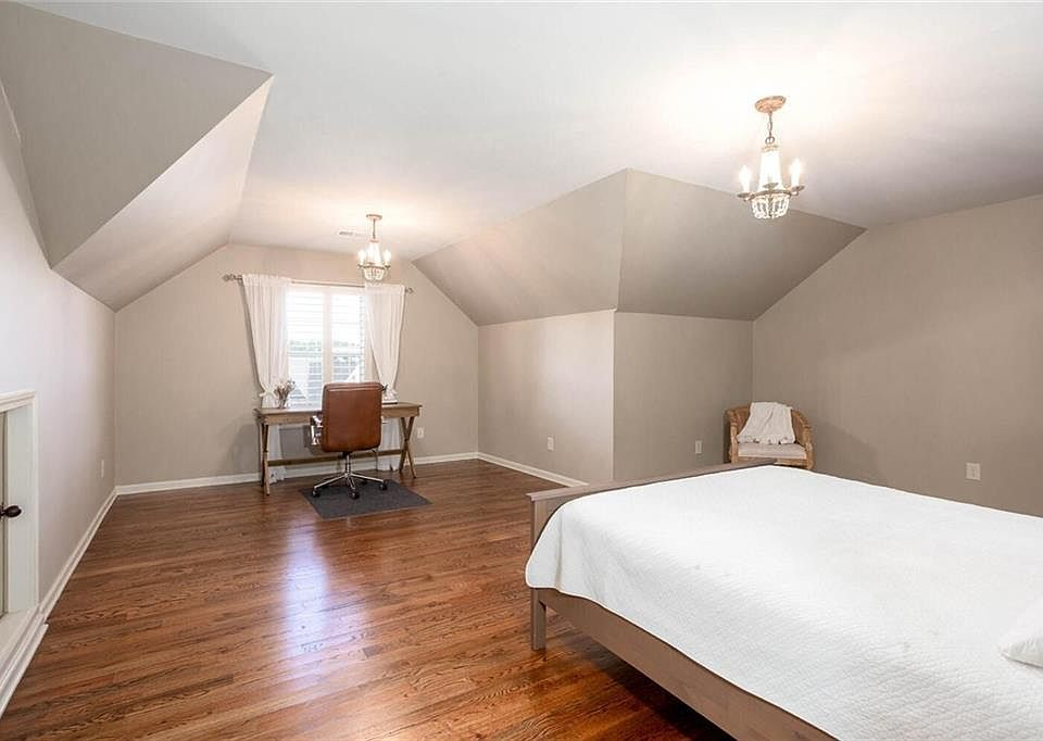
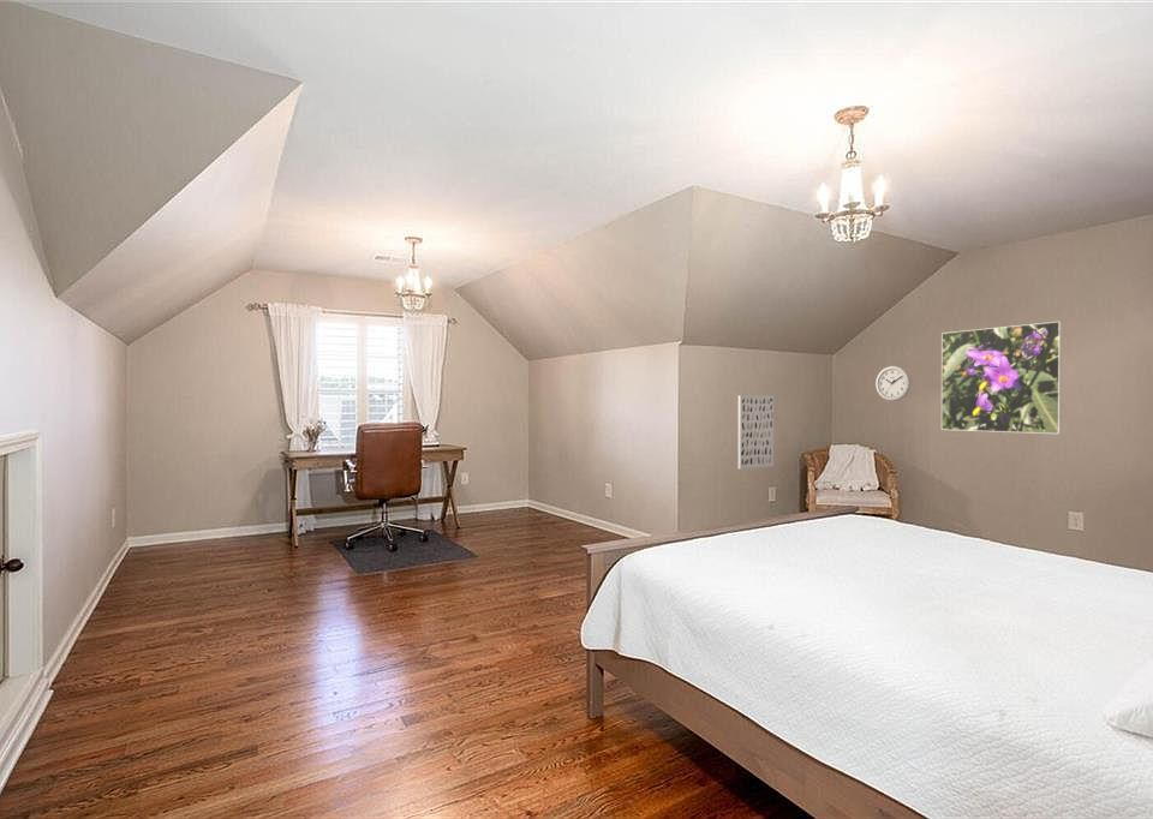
+ wall art (755, 431)
+ wall clock (891, 383)
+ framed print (997, 379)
